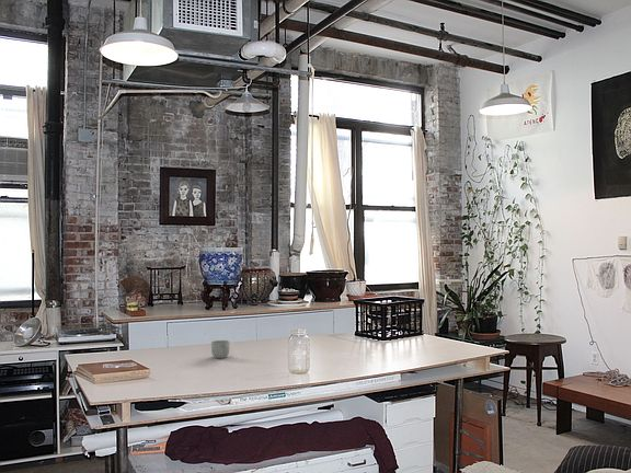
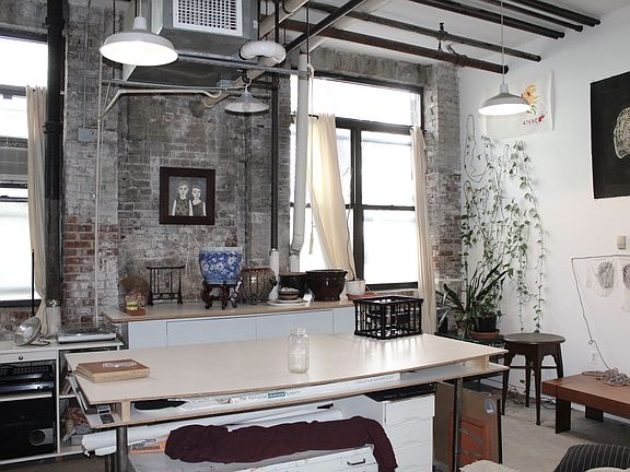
- mug (221, 349)
